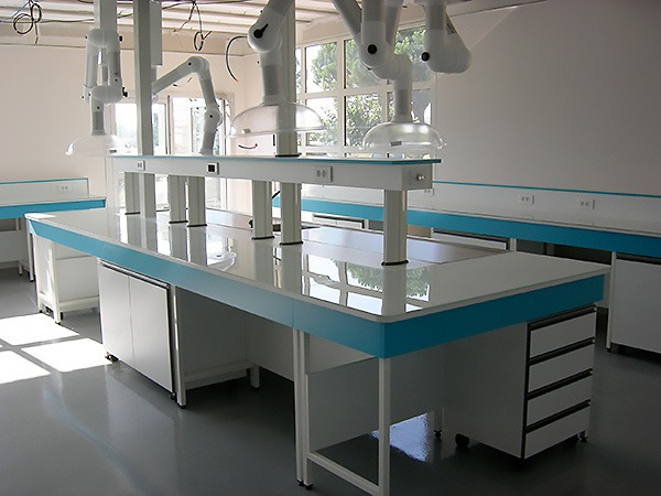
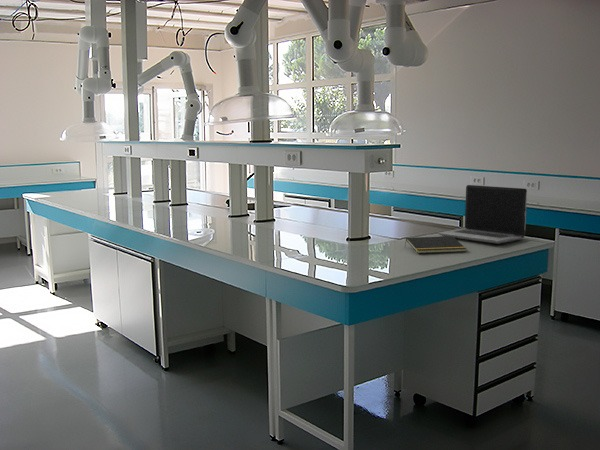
+ notepad (435, 244)
+ laptop computer (481, 213)
